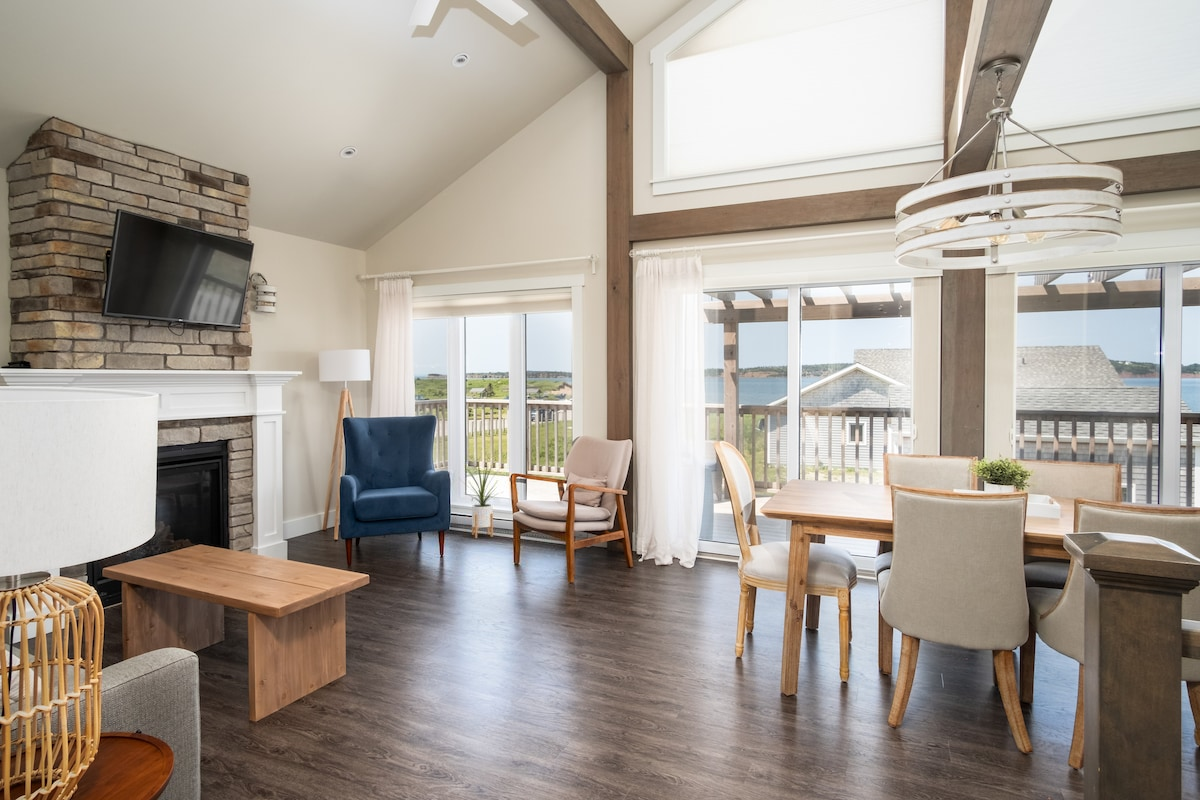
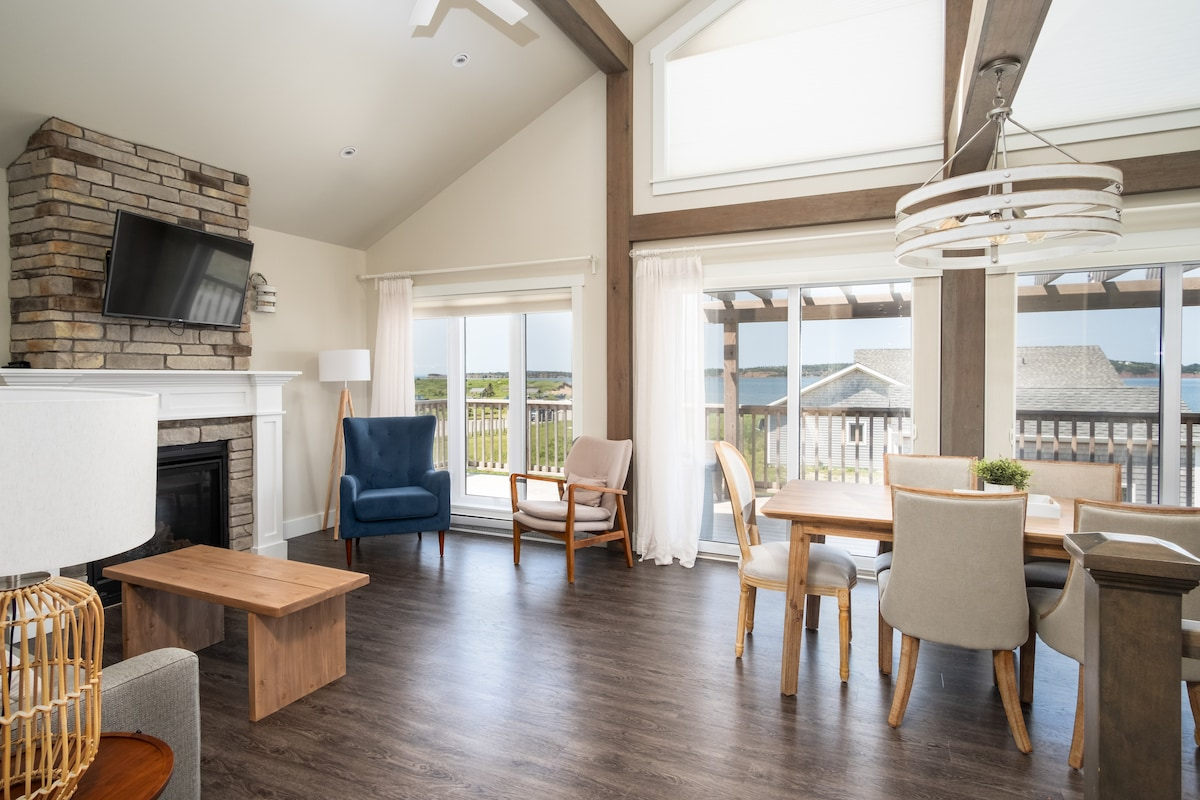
- house plant (482, 495)
